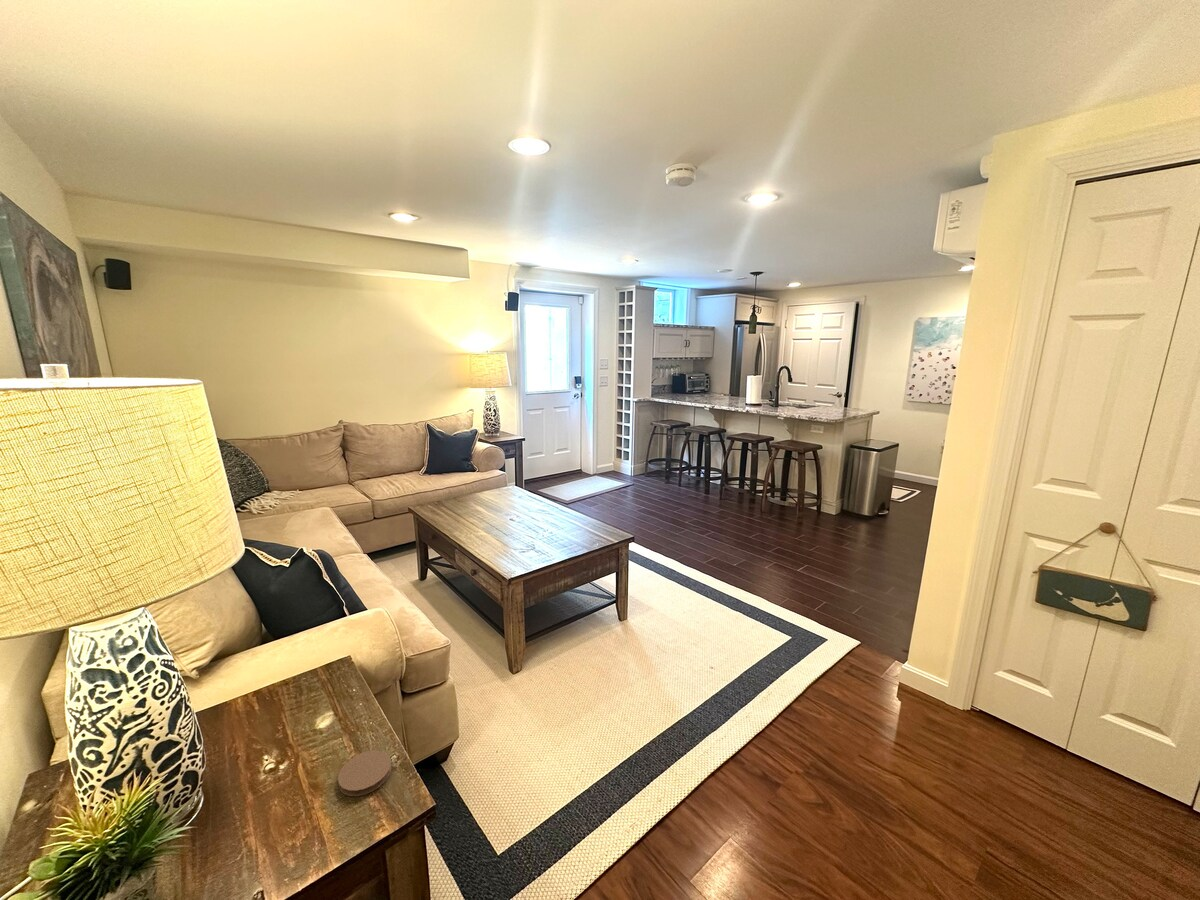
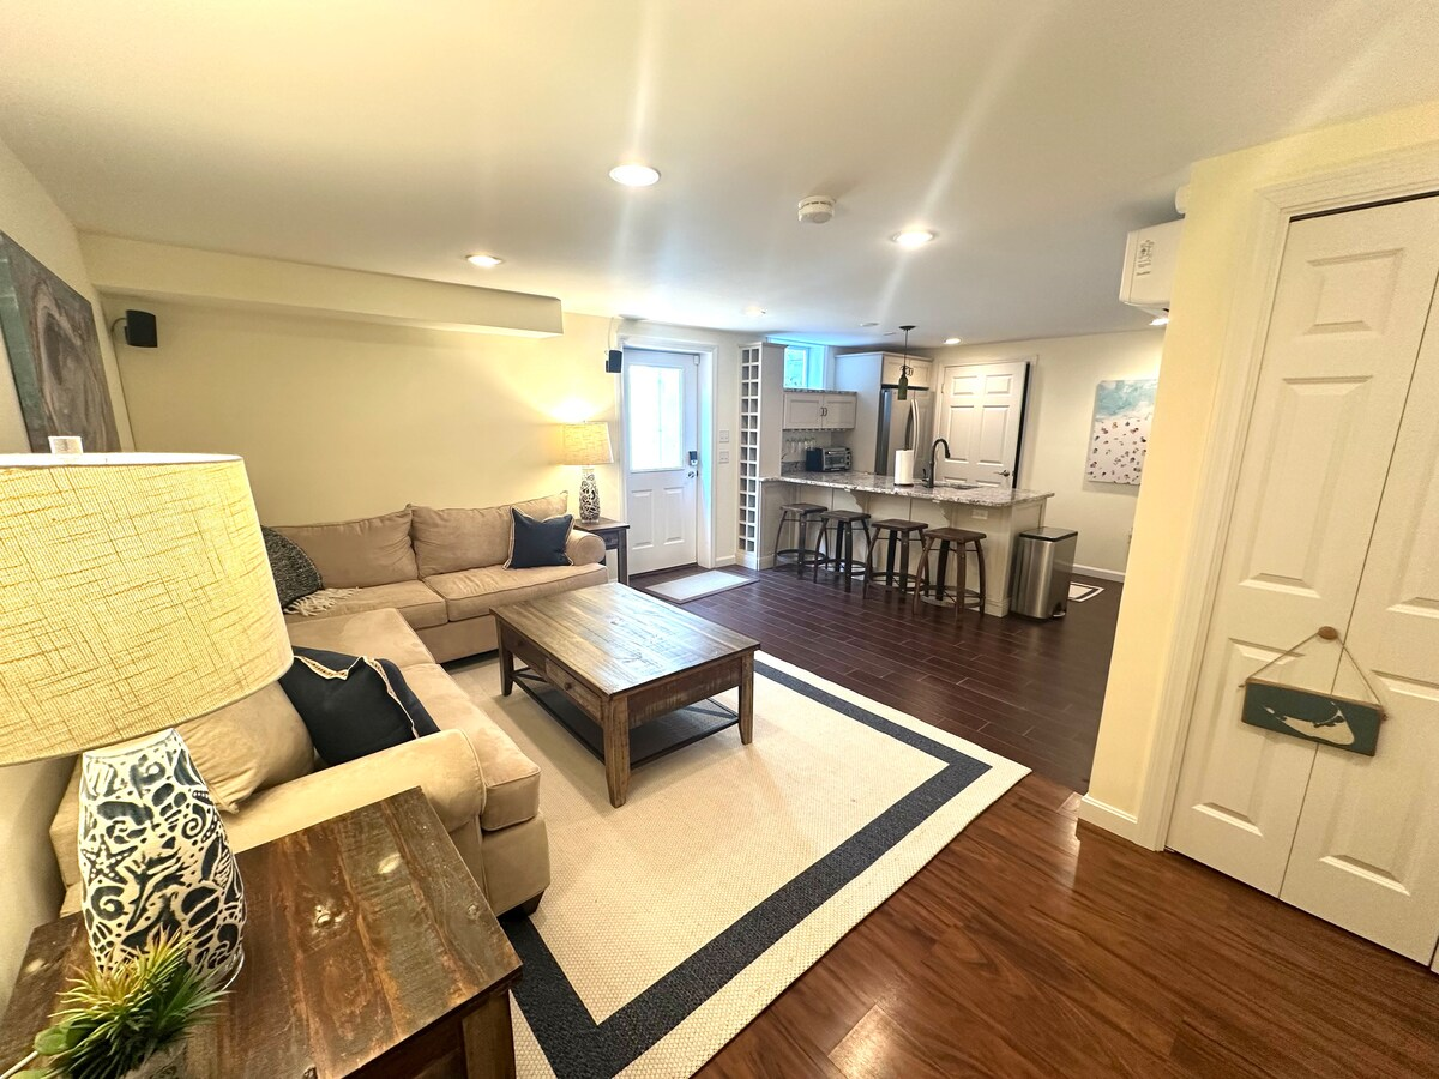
- coaster (365, 772)
